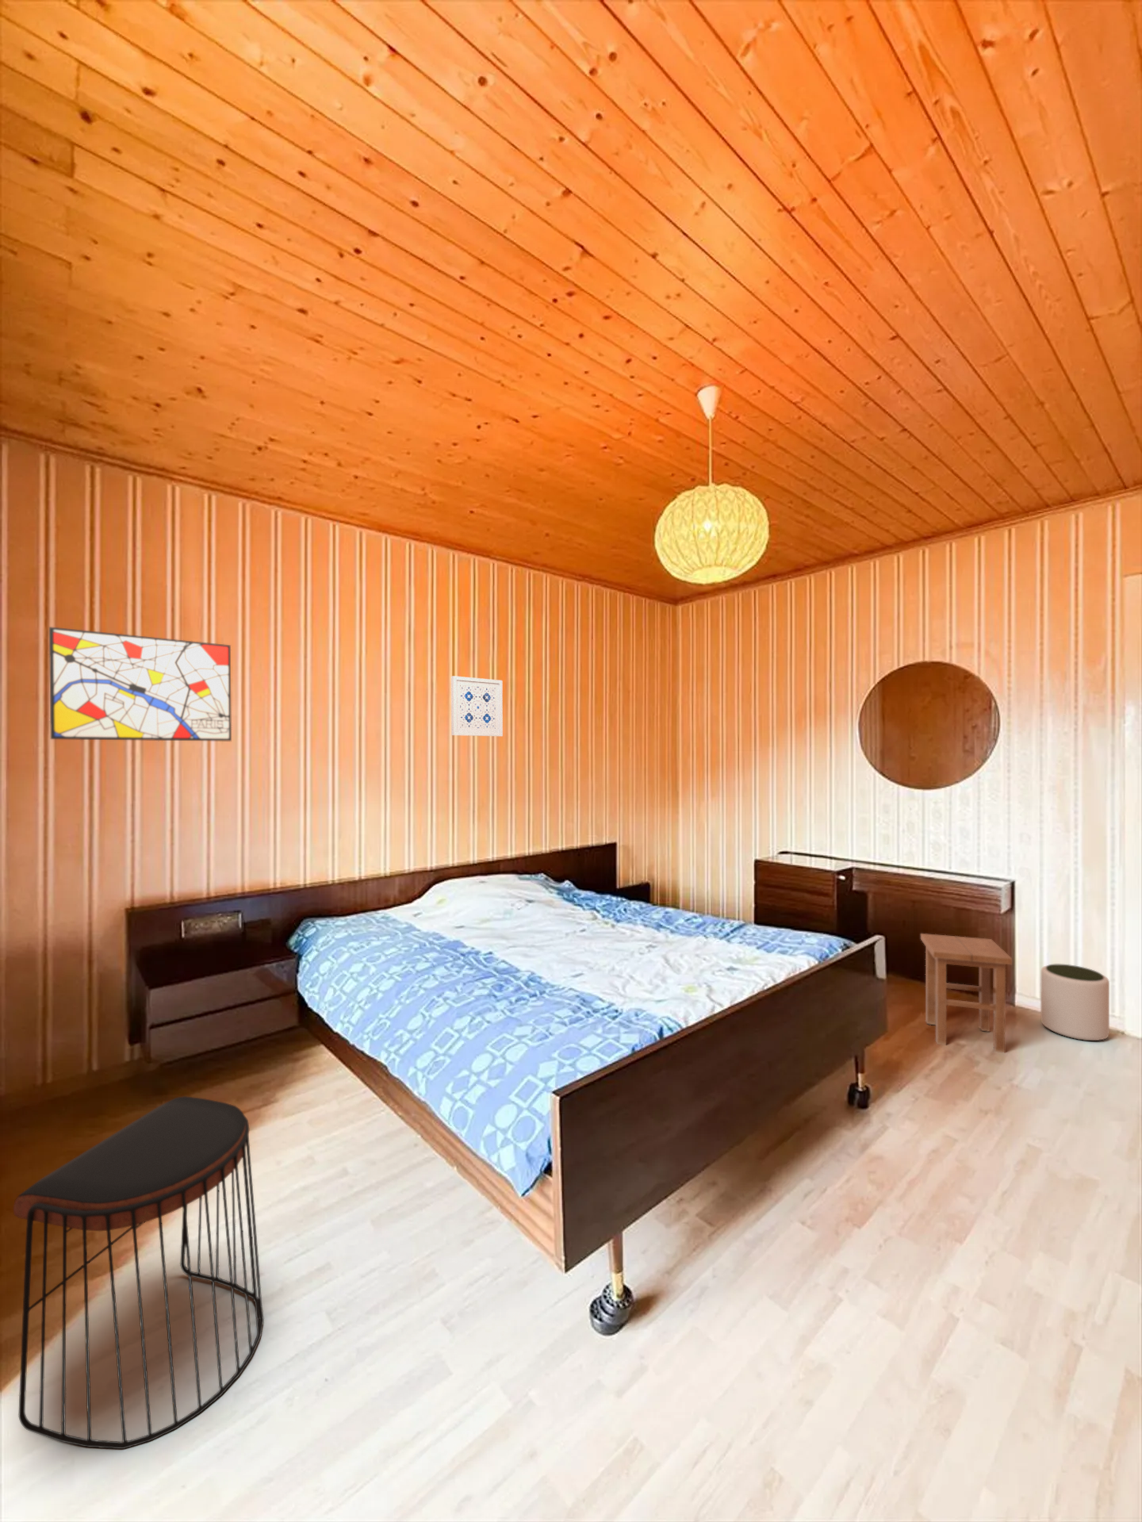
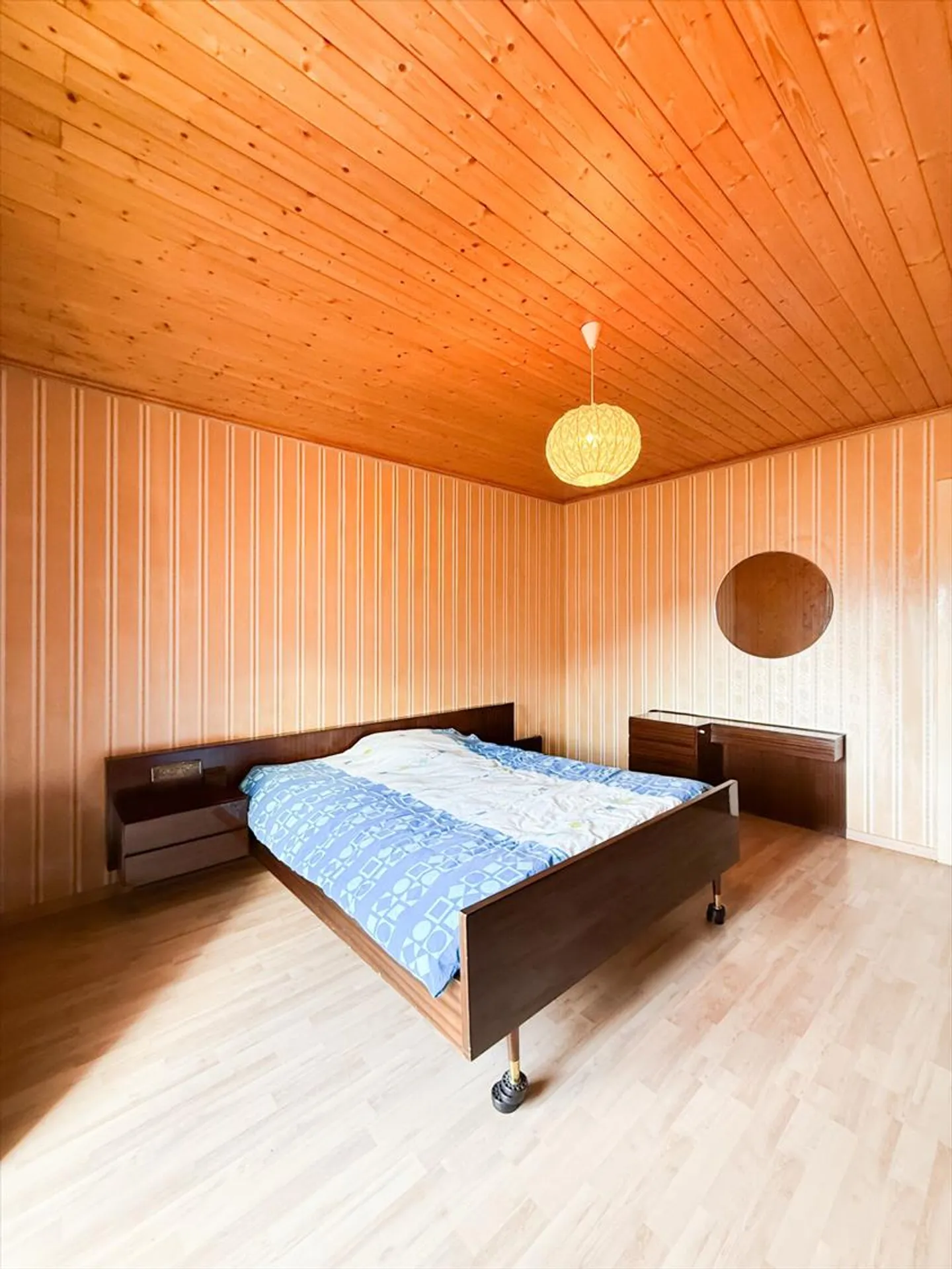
- wall art (146, 688)
- stool (163, 1250)
- stool (963, 989)
- wall art (477, 706)
- plant pot (1074, 1001)
